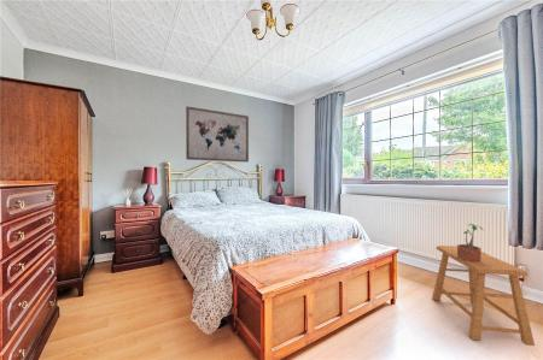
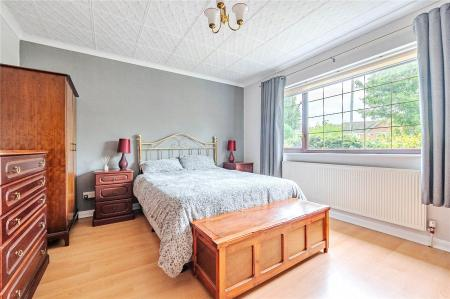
- potted plant (472, 241)
- wall art (218, 136)
- stool (474, 287)
